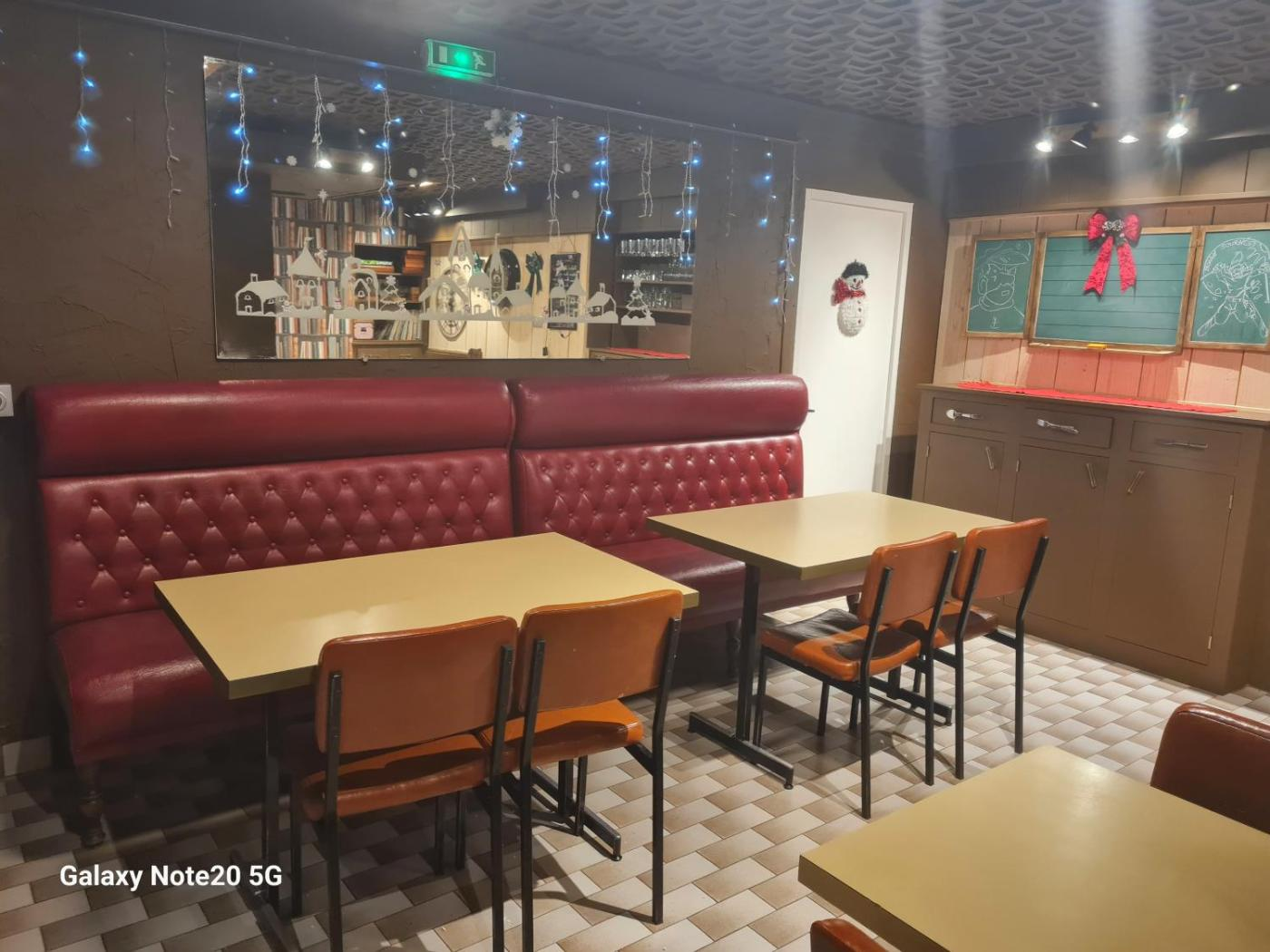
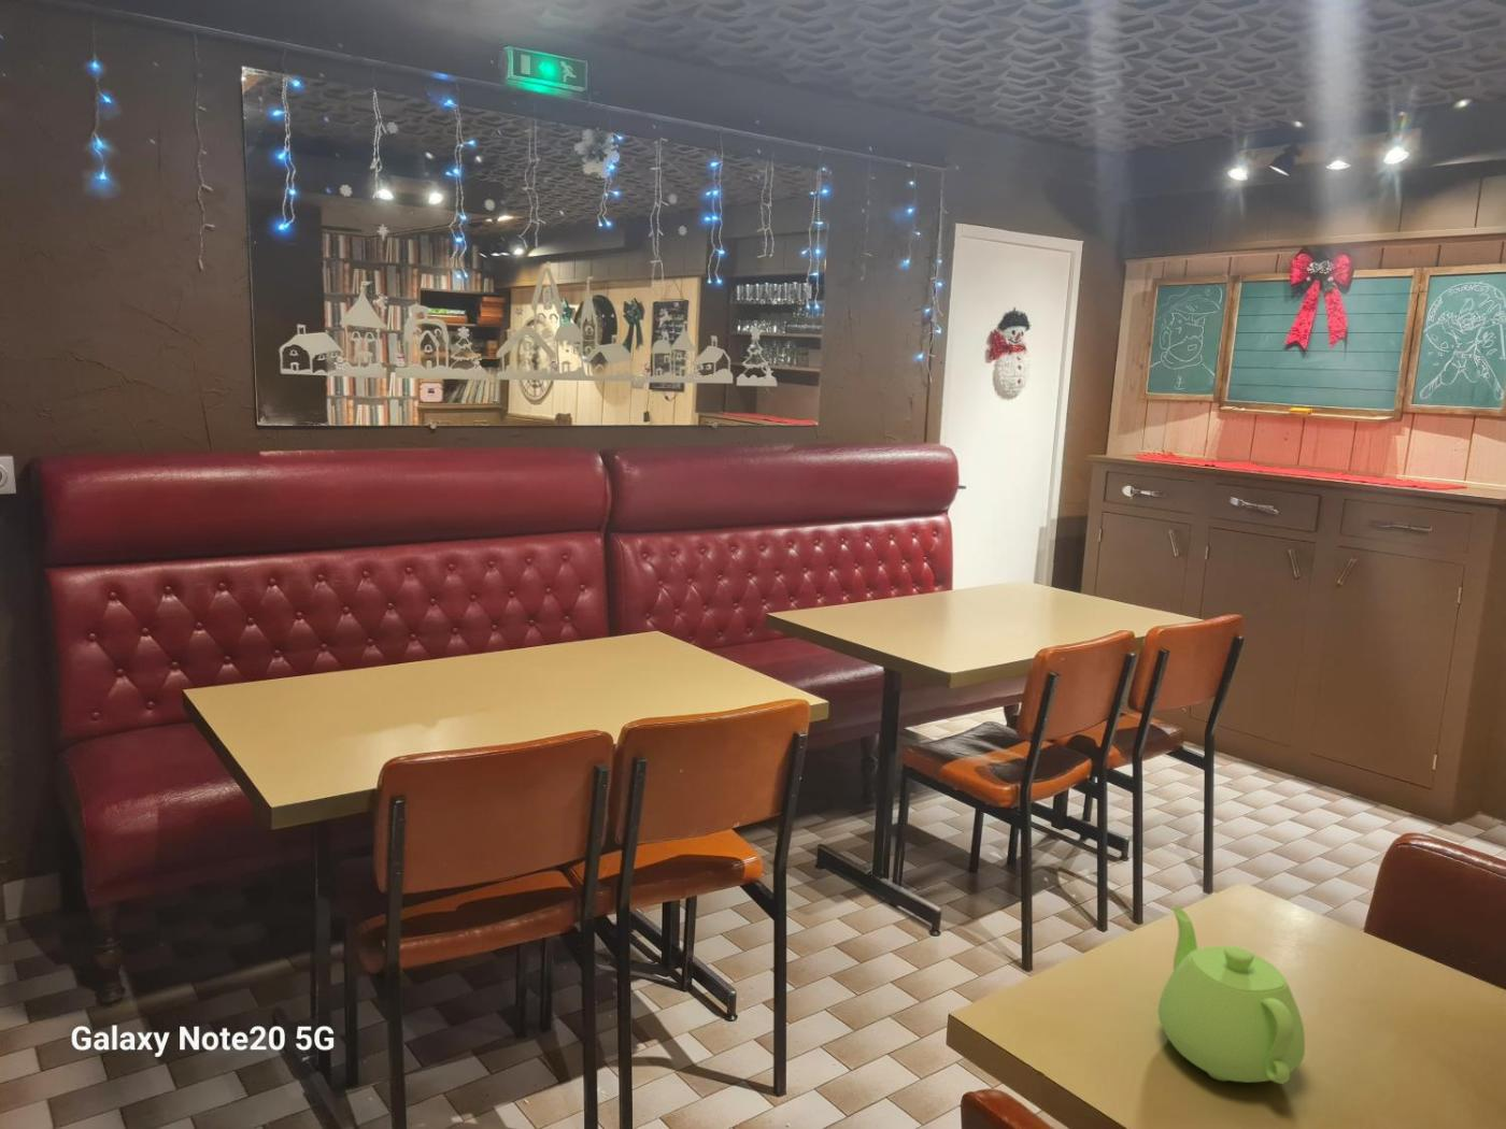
+ teapot (1225, 997)
